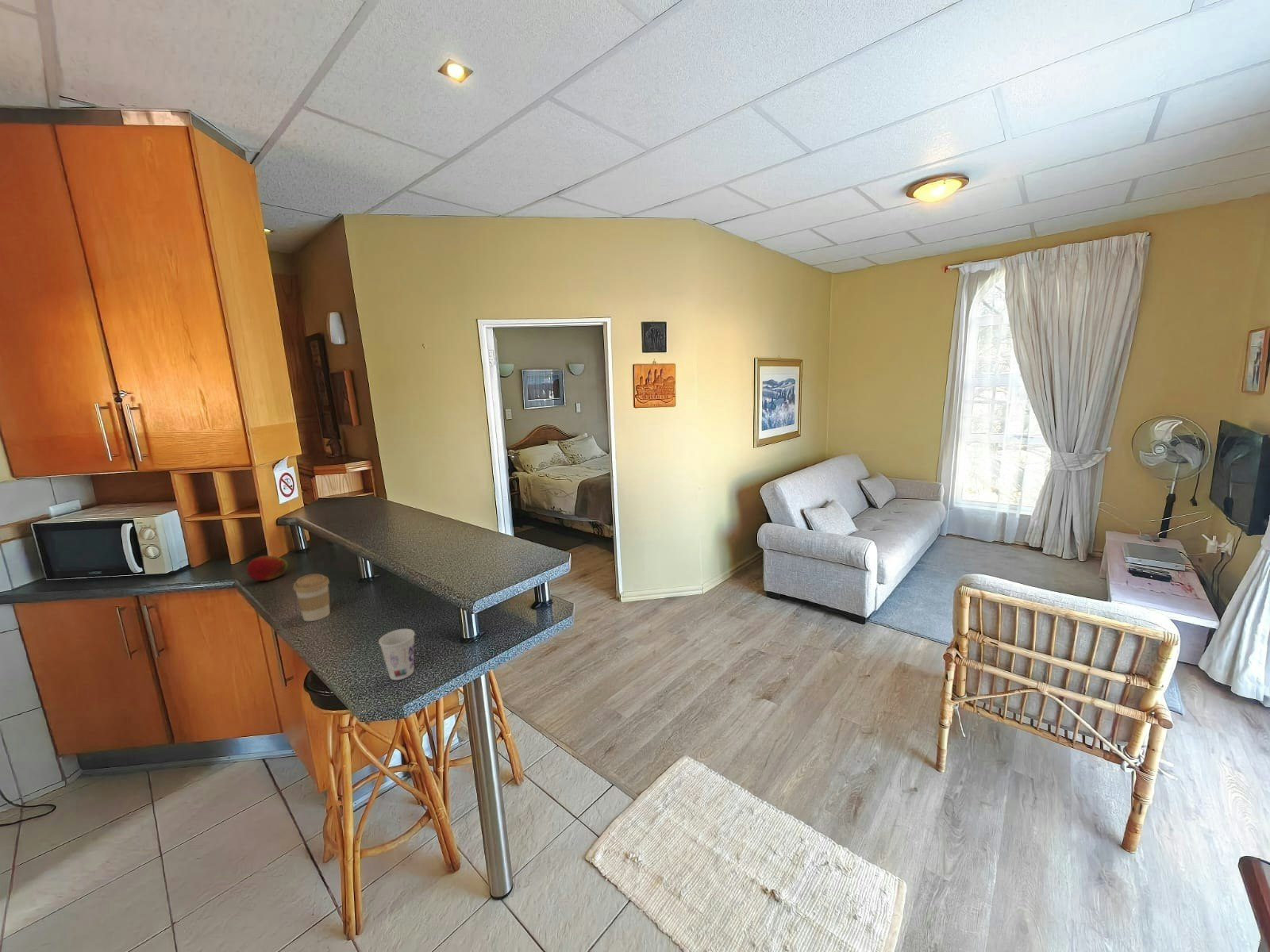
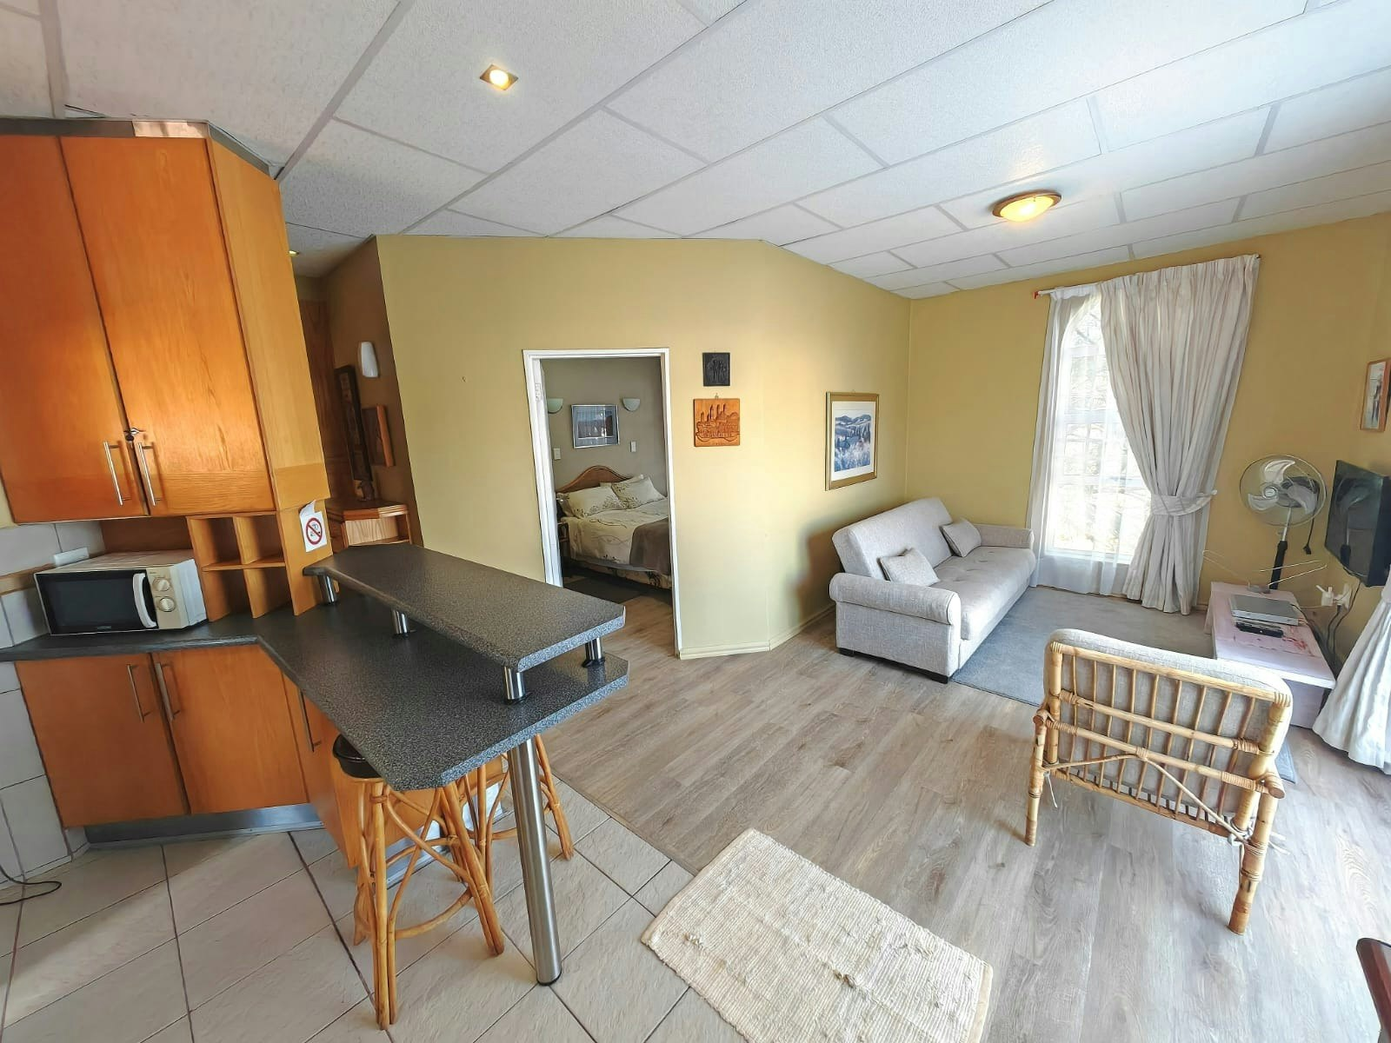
- coffee cup (314, 597)
- fruit (267, 567)
- cup (399, 654)
